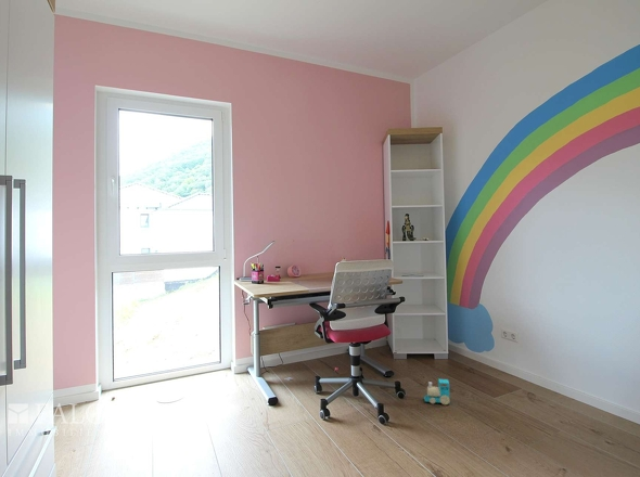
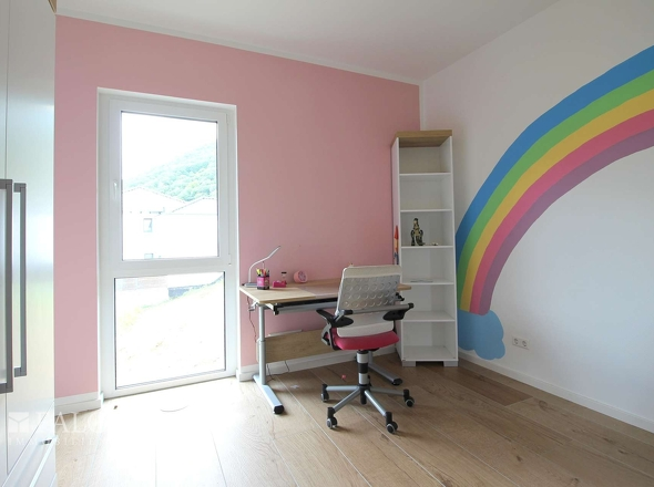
- toy train (436, 390)
